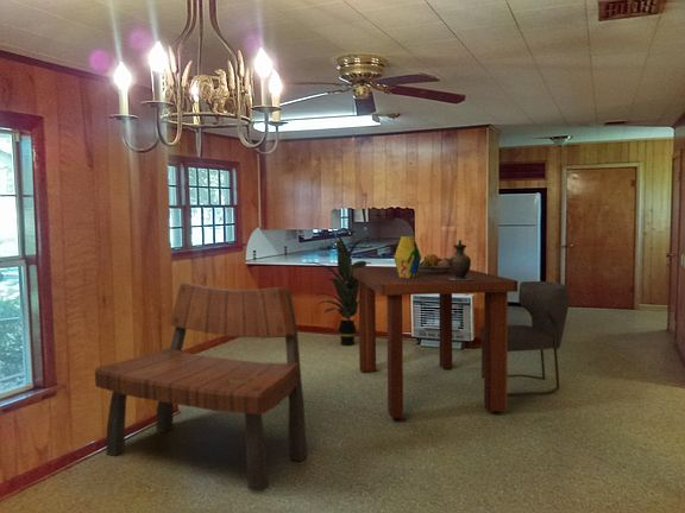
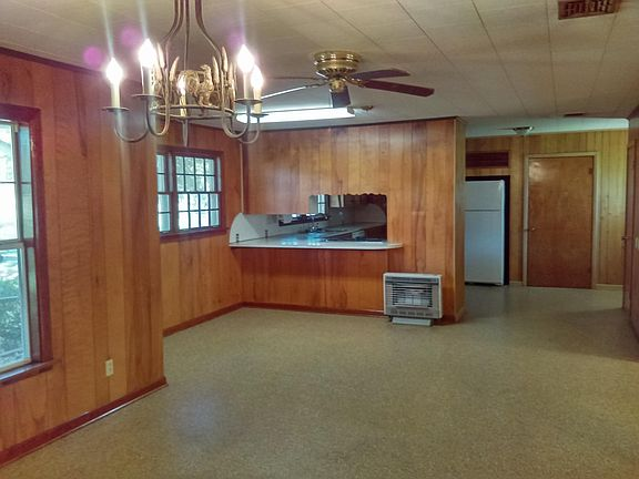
- fruit bowl (435, 262)
- dining table (439, 331)
- indoor plant (344, 287)
- pitcher (460, 259)
- vase (407, 256)
- chair (527, 334)
- bench (207, 370)
